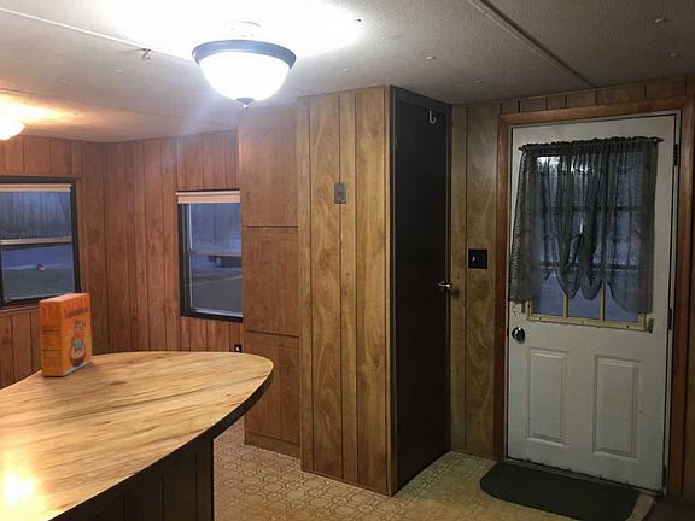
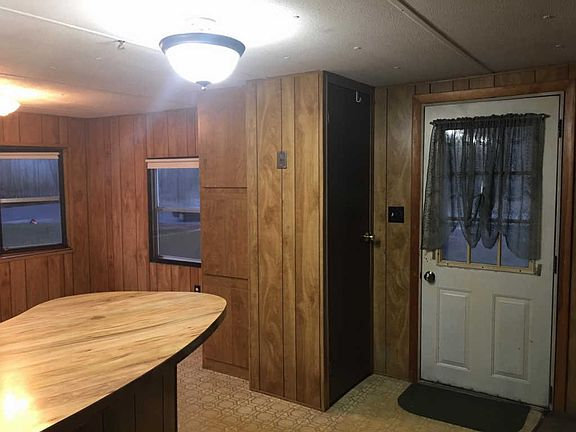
- cereal box (66, 333)
